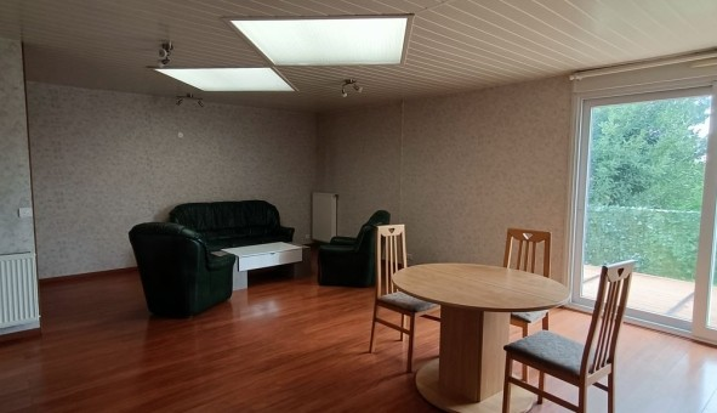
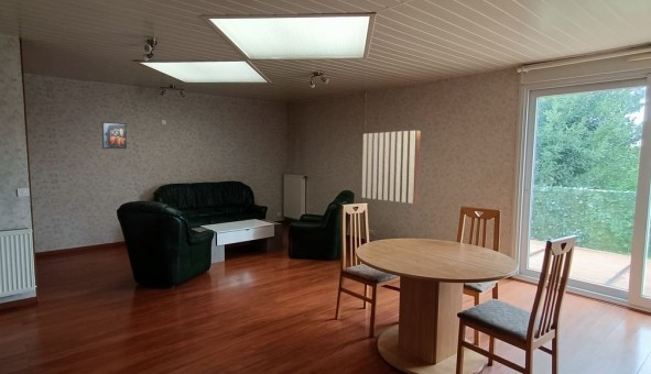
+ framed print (113, 135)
+ wall panel (388, 166)
